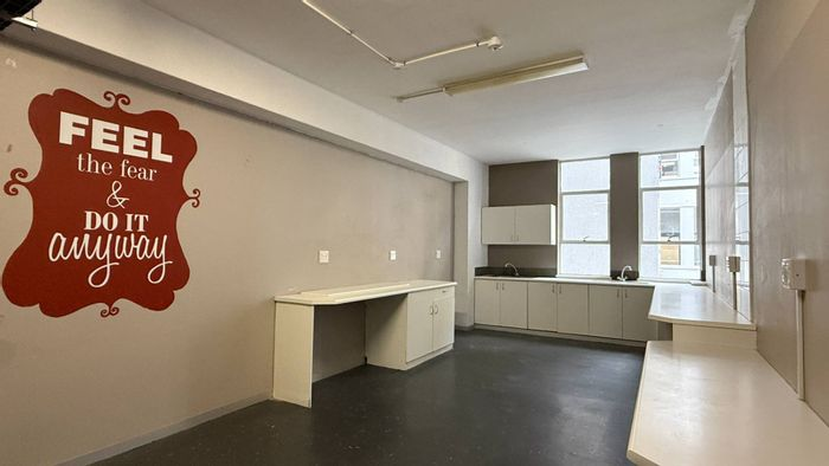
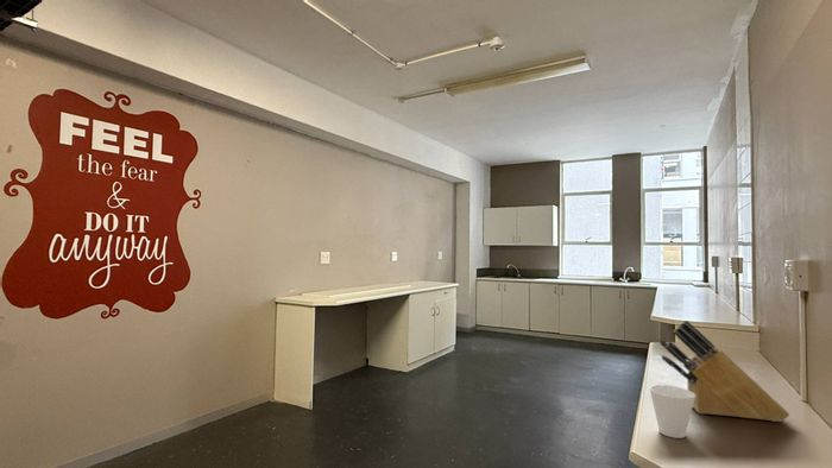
+ knife block (719, 366)
+ cup (672, 411)
